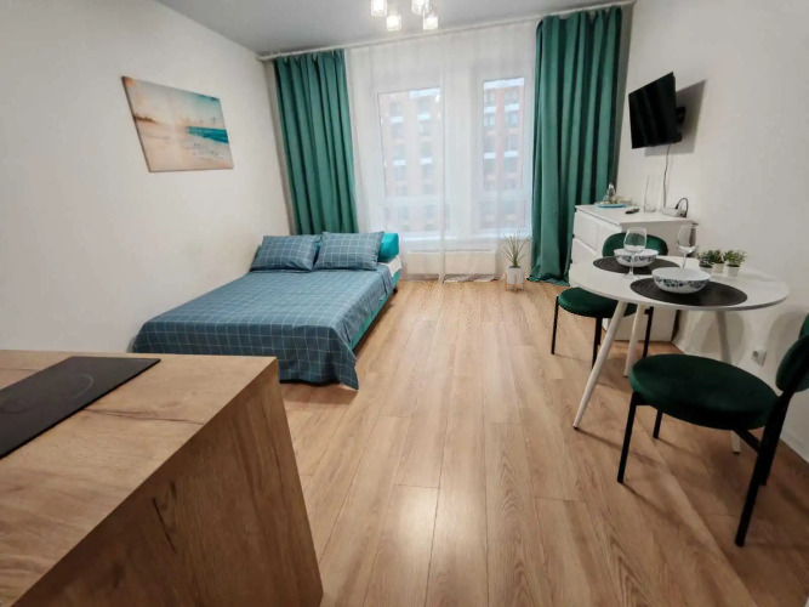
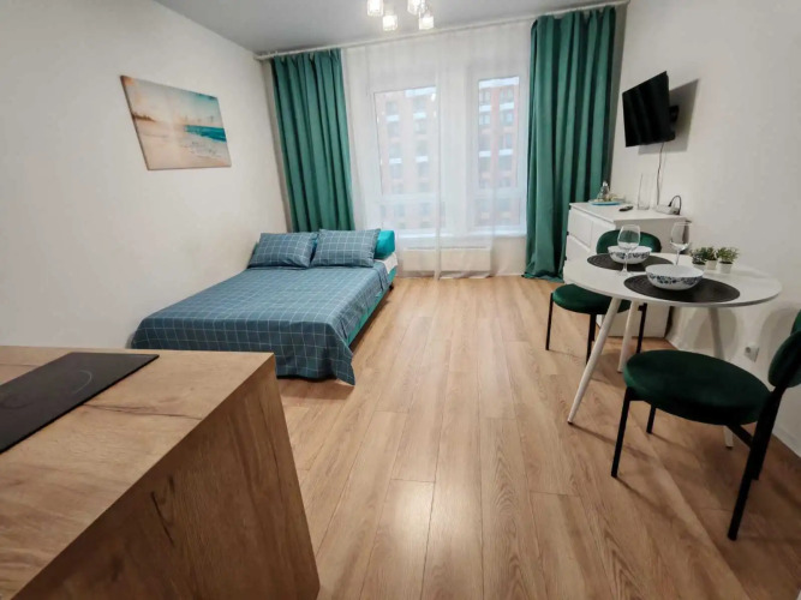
- house plant (515, 259)
